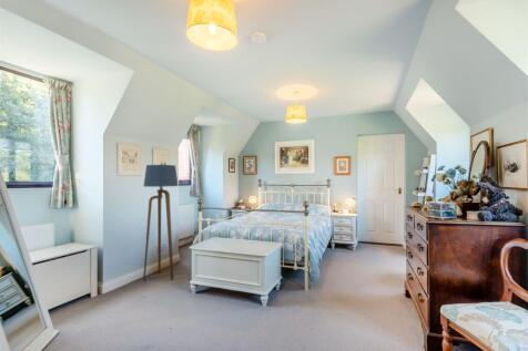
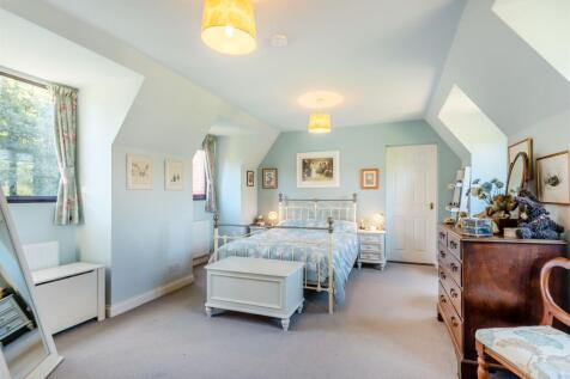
- floor lamp (160, 221)
